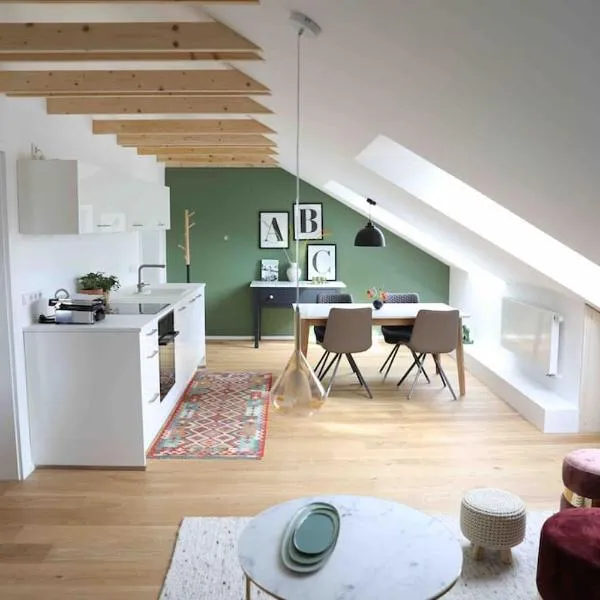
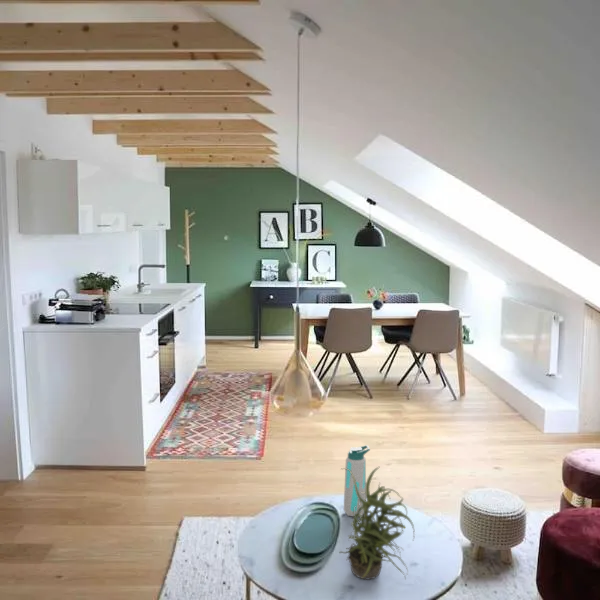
+ potted plant (374, 523)
+ water bottle (357, 480)
